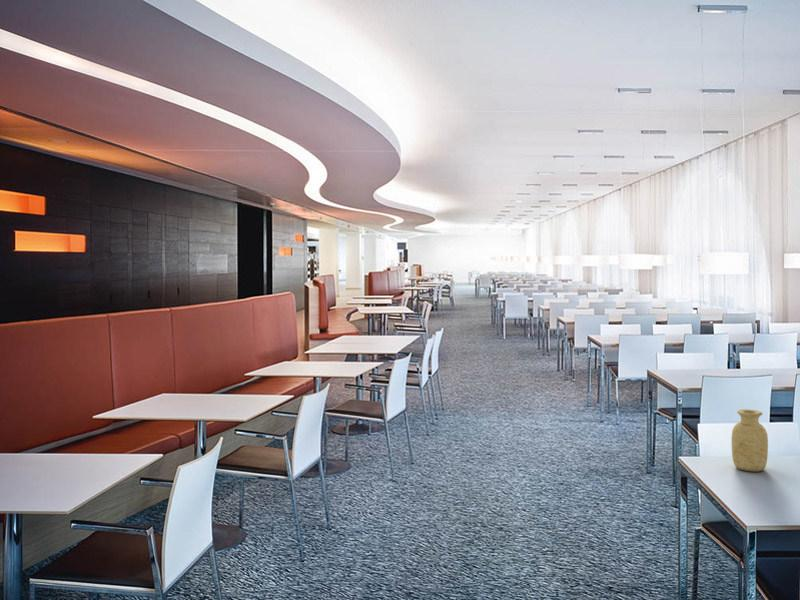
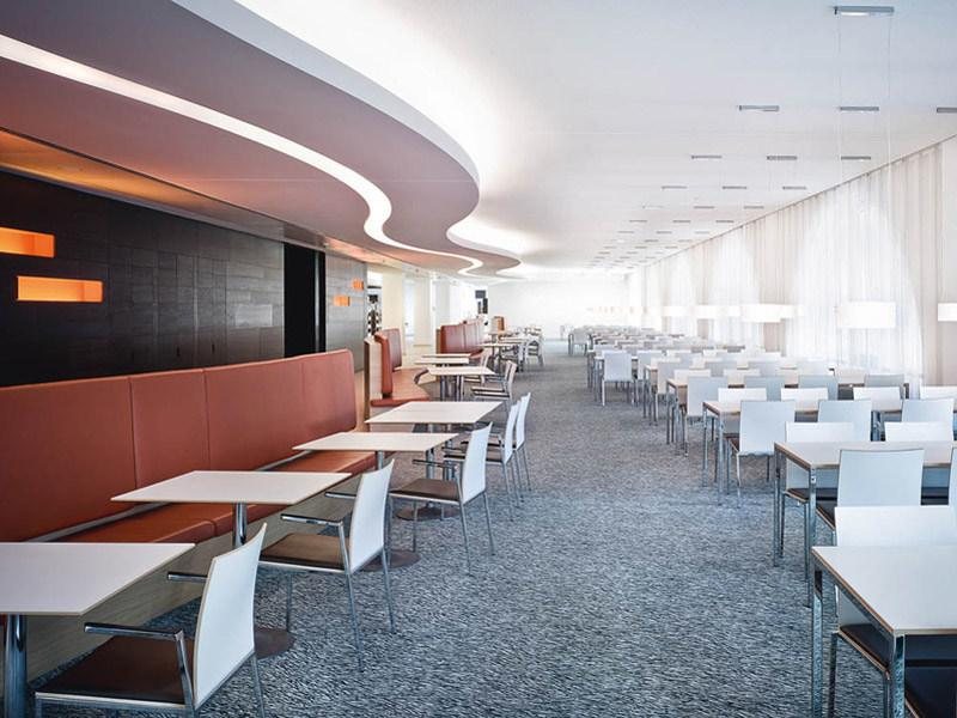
- vase (749, 439)
